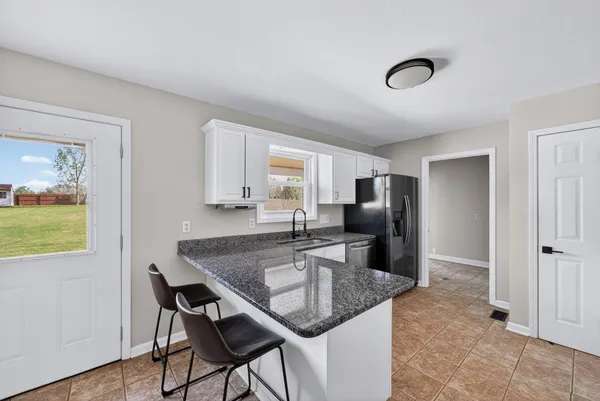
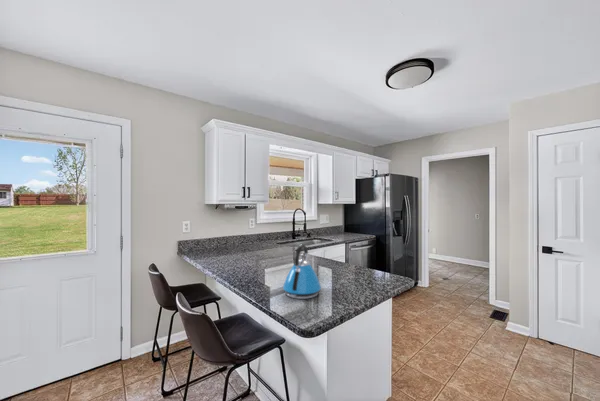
+ kettle (301, 268)
